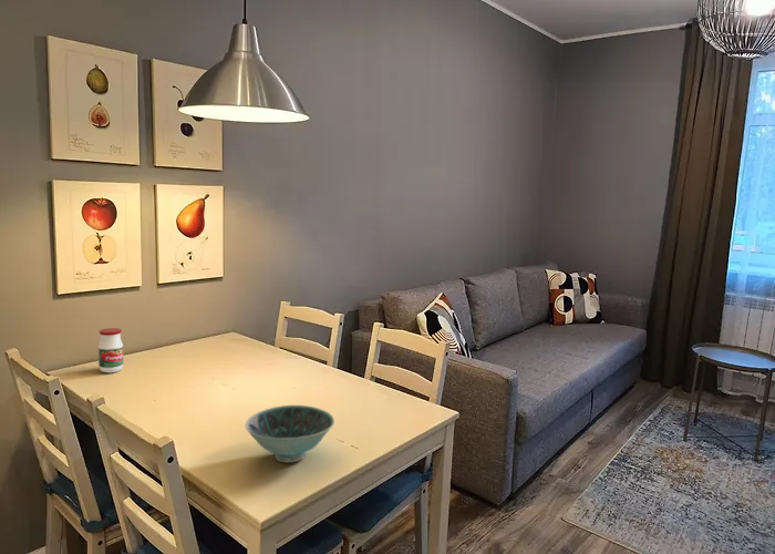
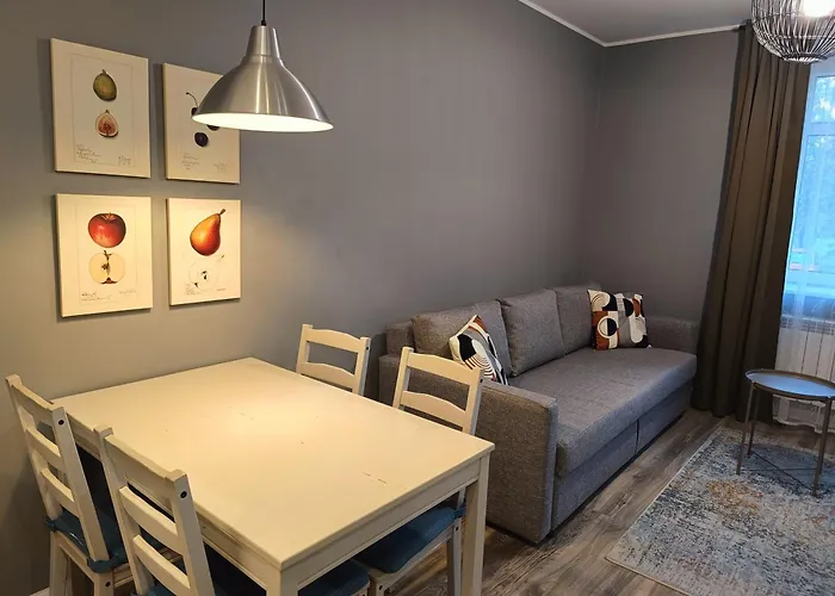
- jar (111, 350)
- bowl (289, 438)
